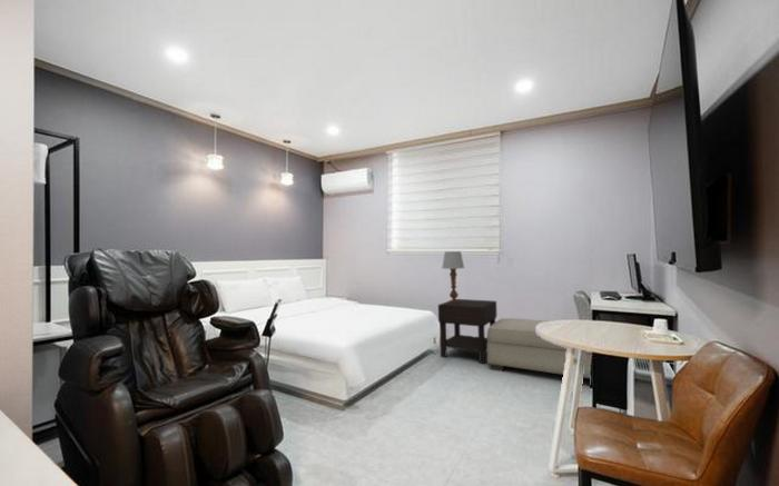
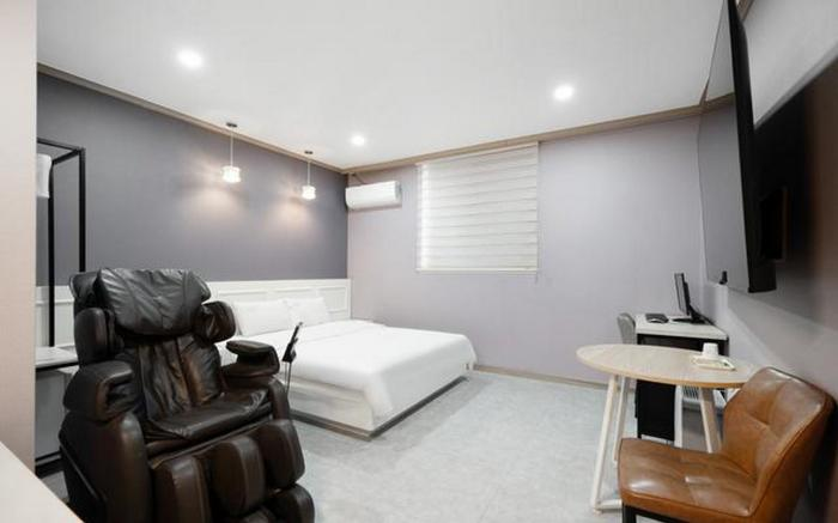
- table lamp (453, 277)
- nightstand (469, 325)
- ottoman (548, 346)
